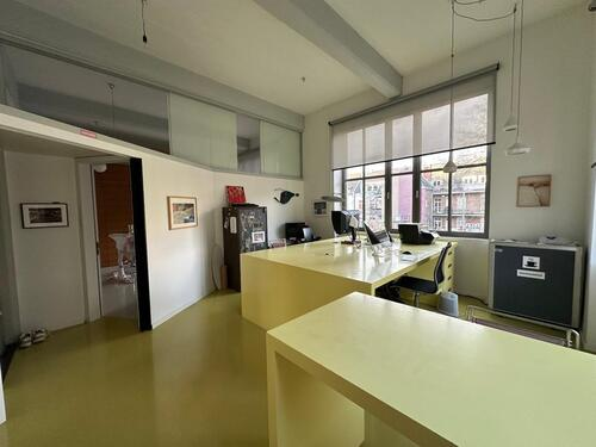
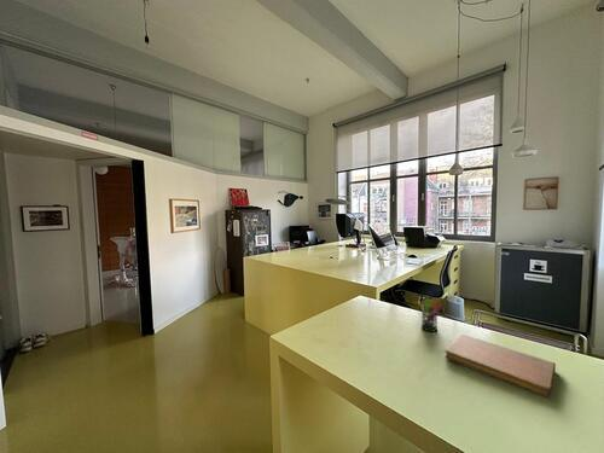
+ pen holder (429, 313)
+ notebook (496, 359)
